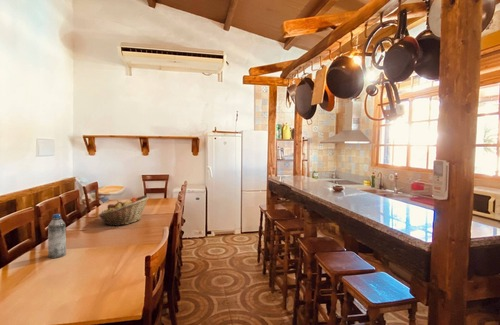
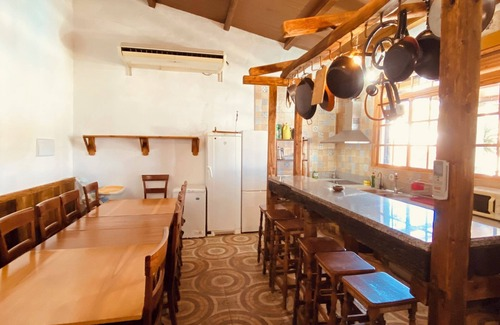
- water bottle (57, 234)
- fruit basket (125, 209)
